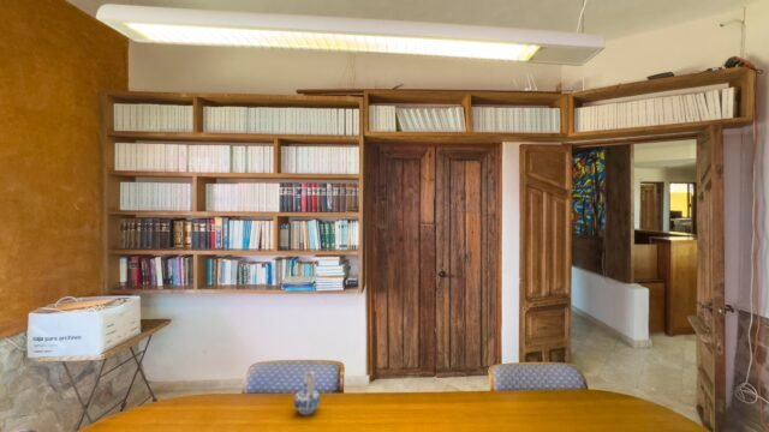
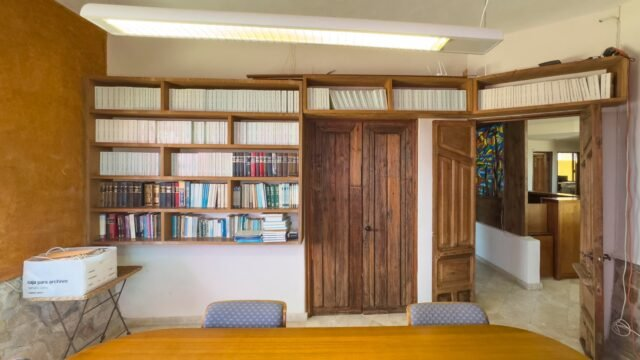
- ceramic pitcher (306, 389)
